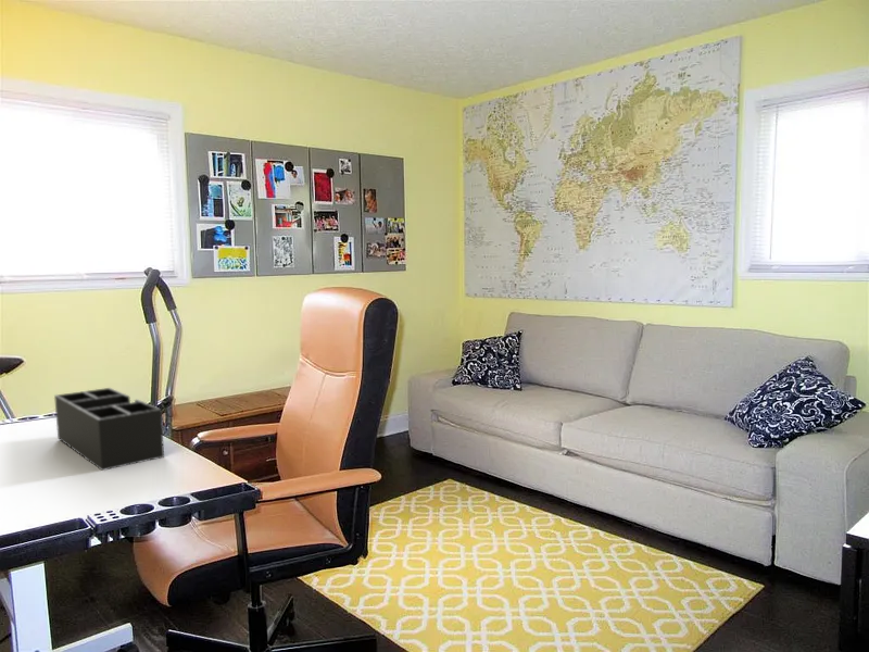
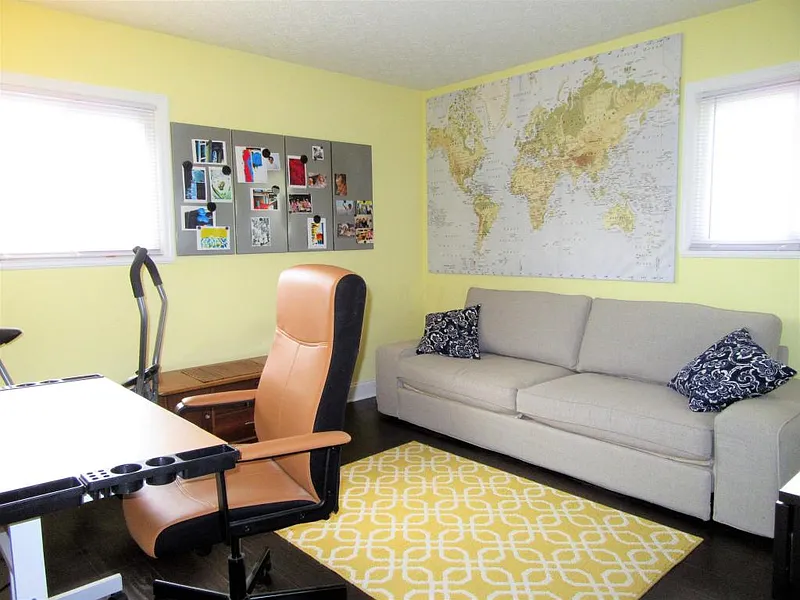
- desk organizer (105, 424)
